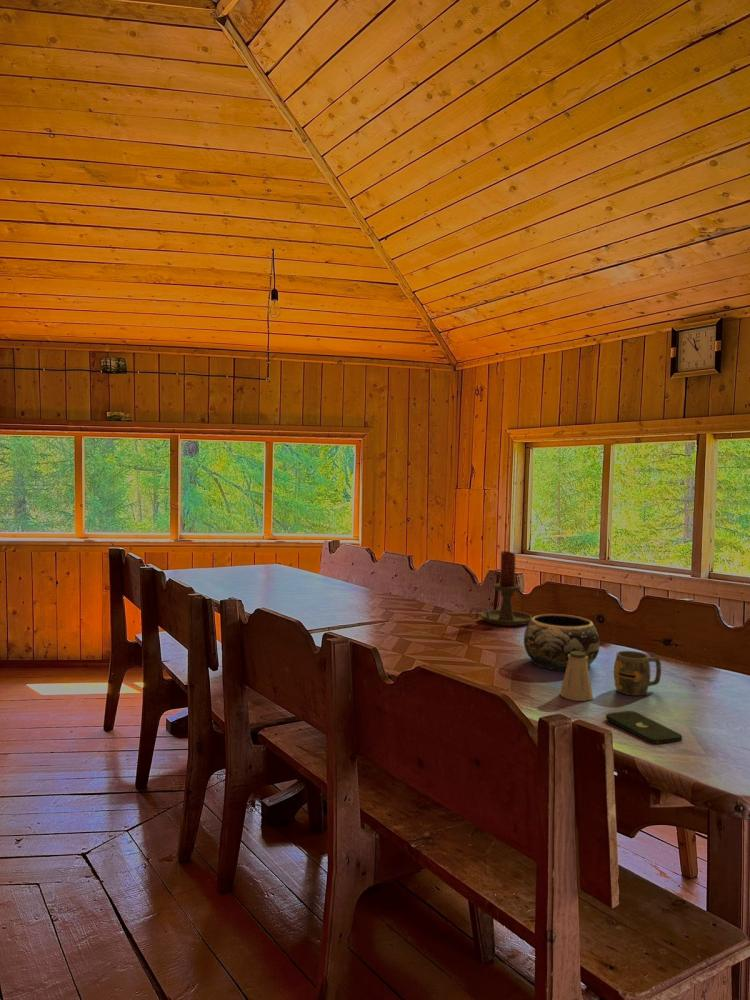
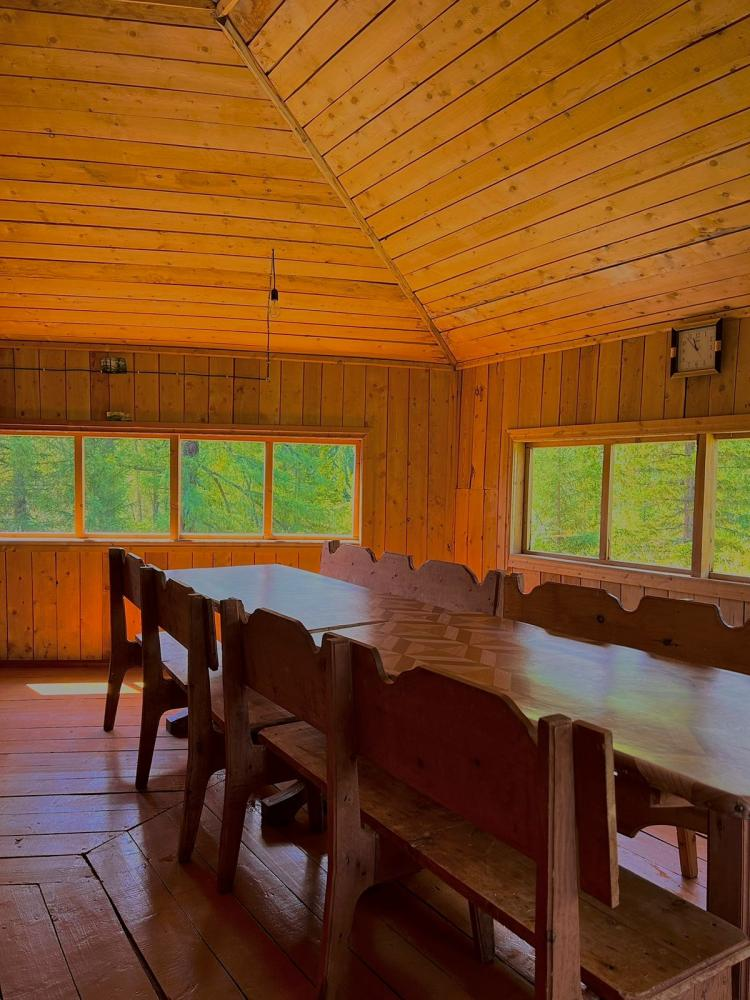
- smartphone (642, 726)
- saltshaker (577, 674)
- candle holder (500, 586)
- decorative bowl (561, 641)
- mug (638, 672)
